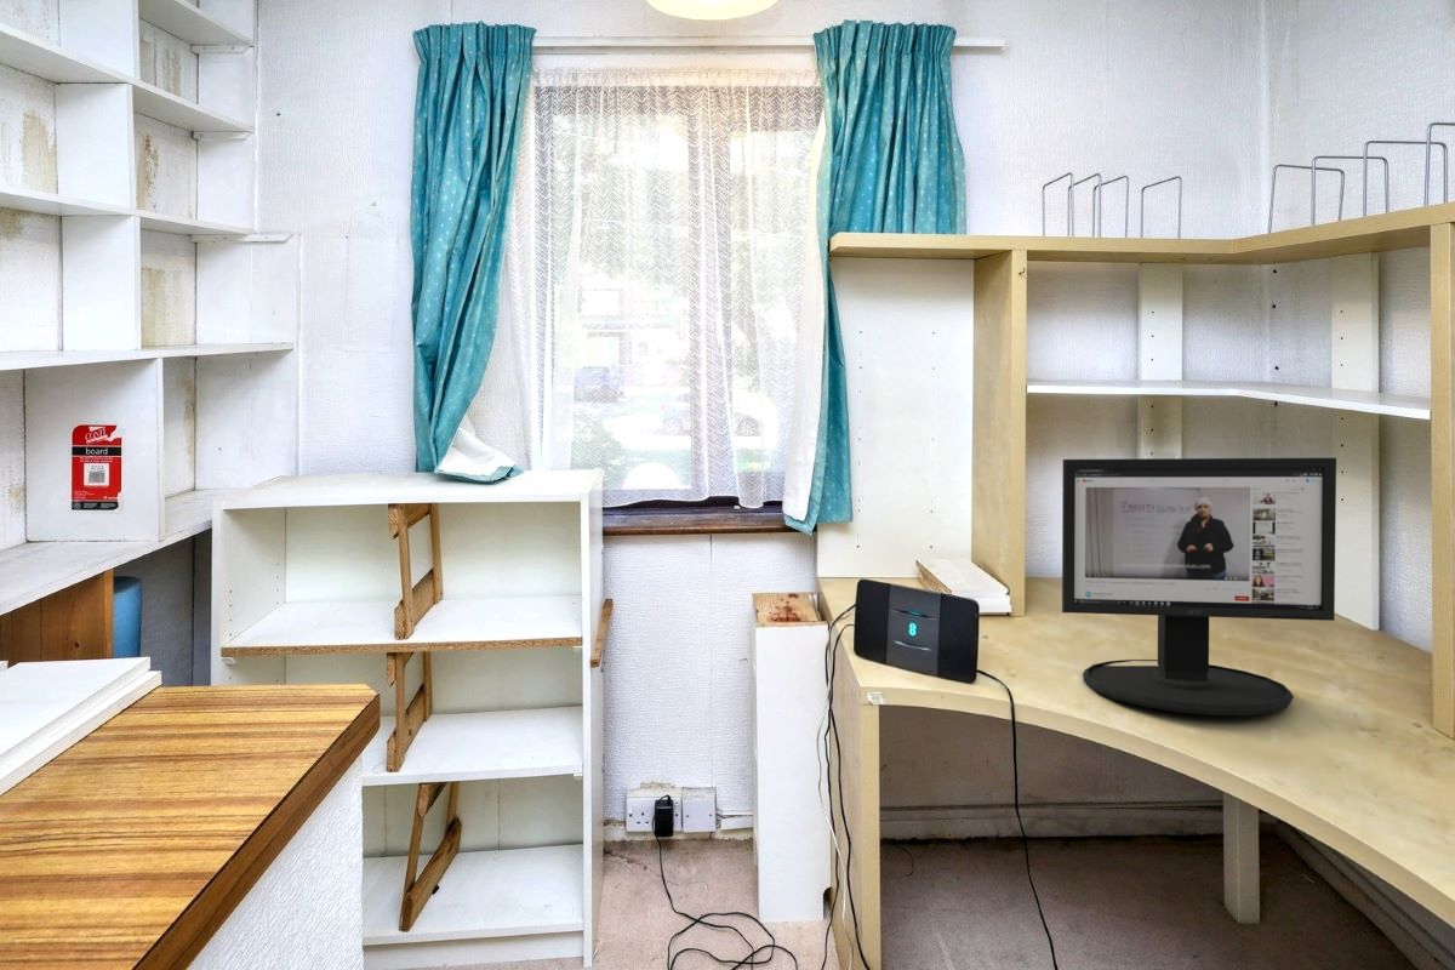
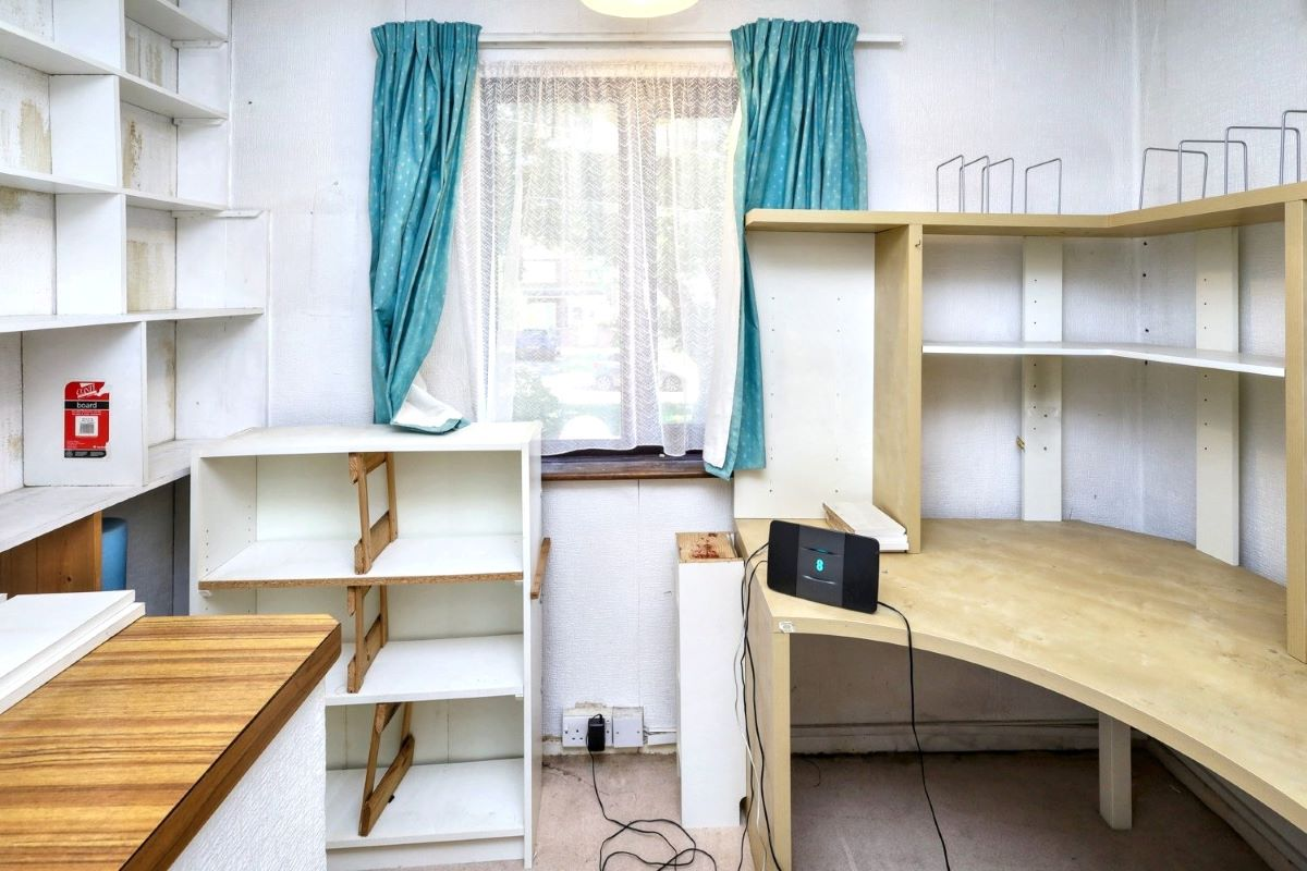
- computer monitor (1172, 574)
